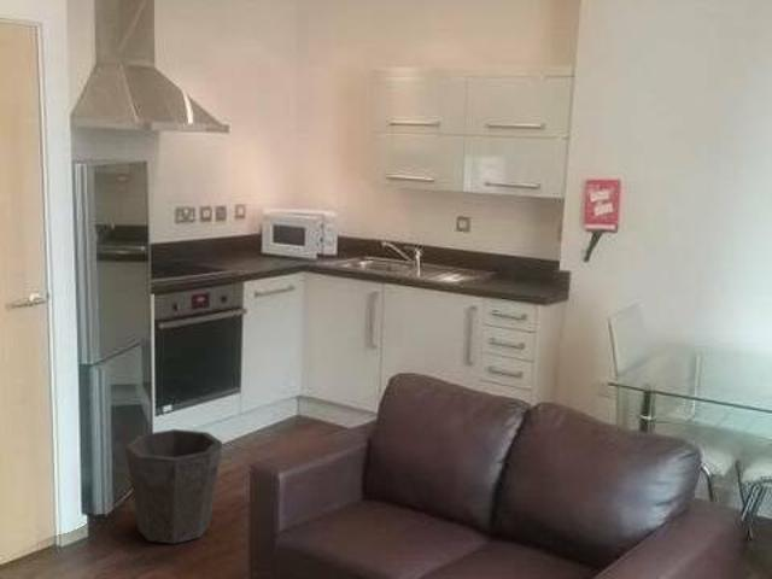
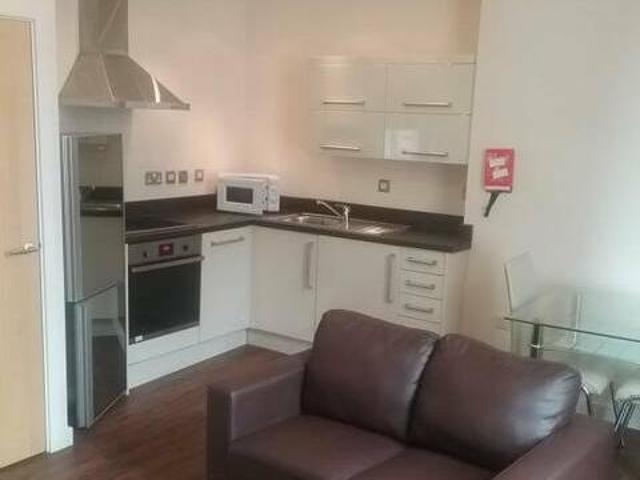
- waste bin (174, 486)
